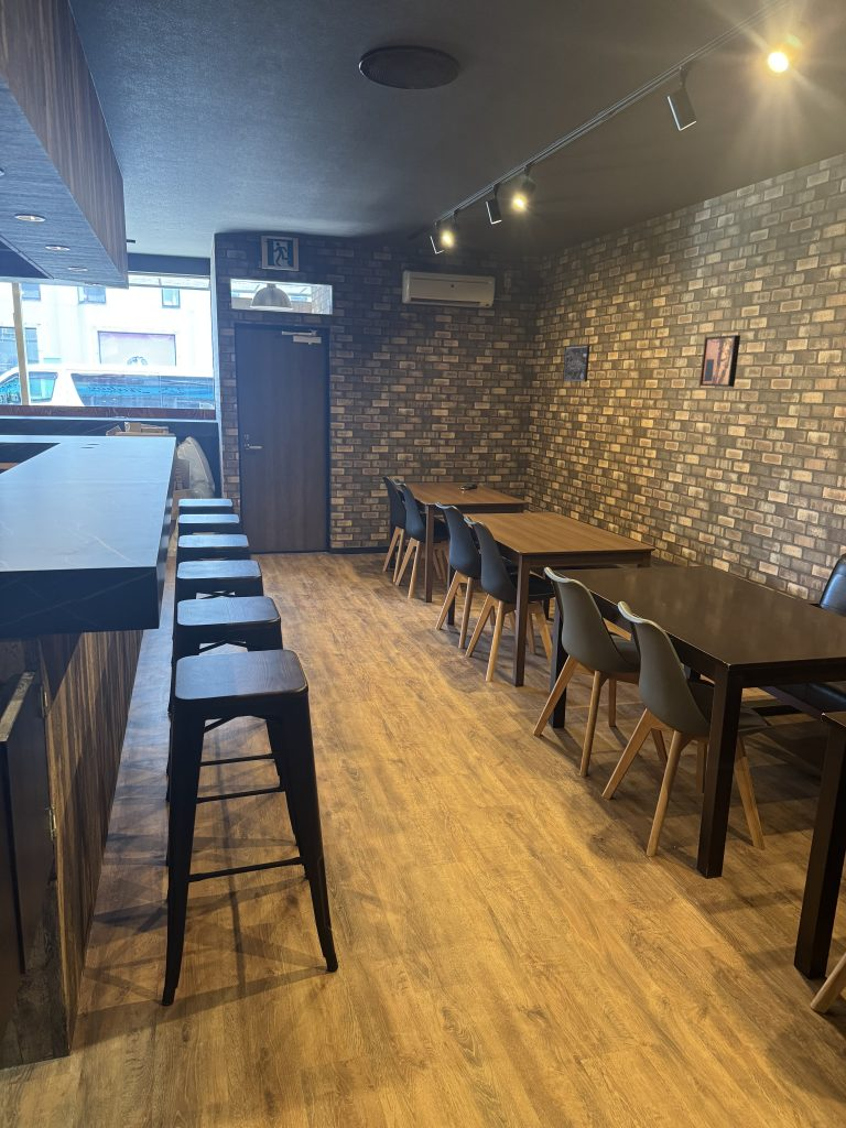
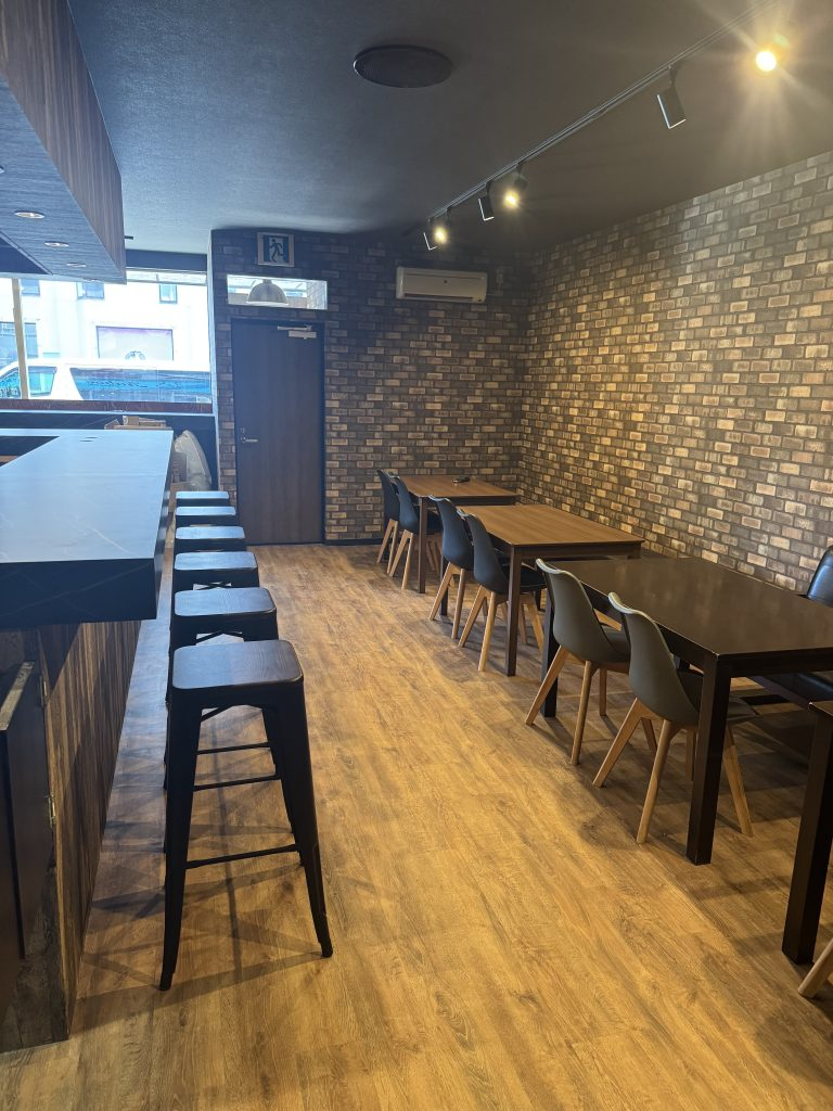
- wall art (575, 364)
- wall art (719, 361)
